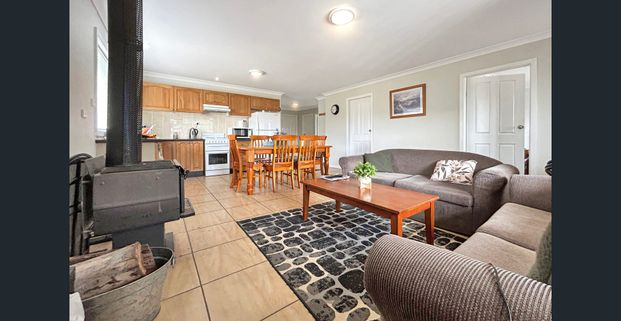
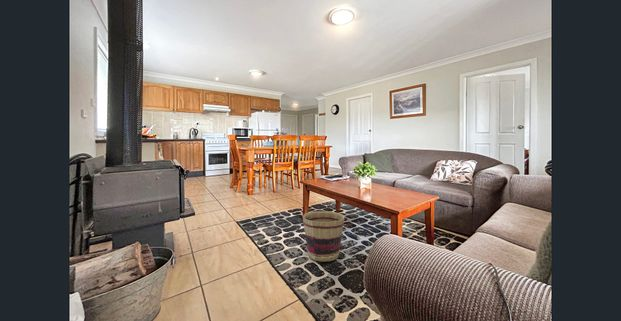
+ basket (323, 235)
